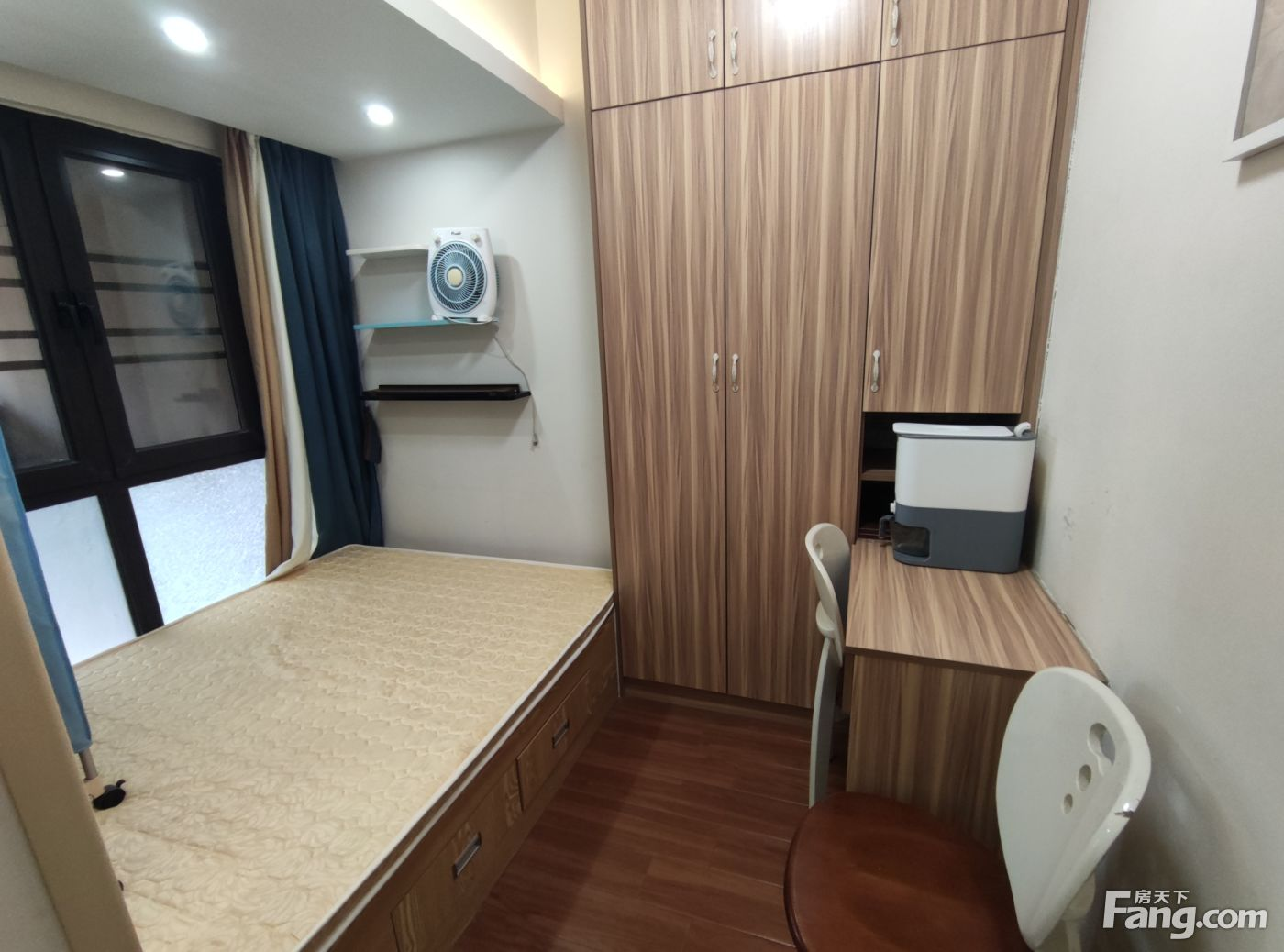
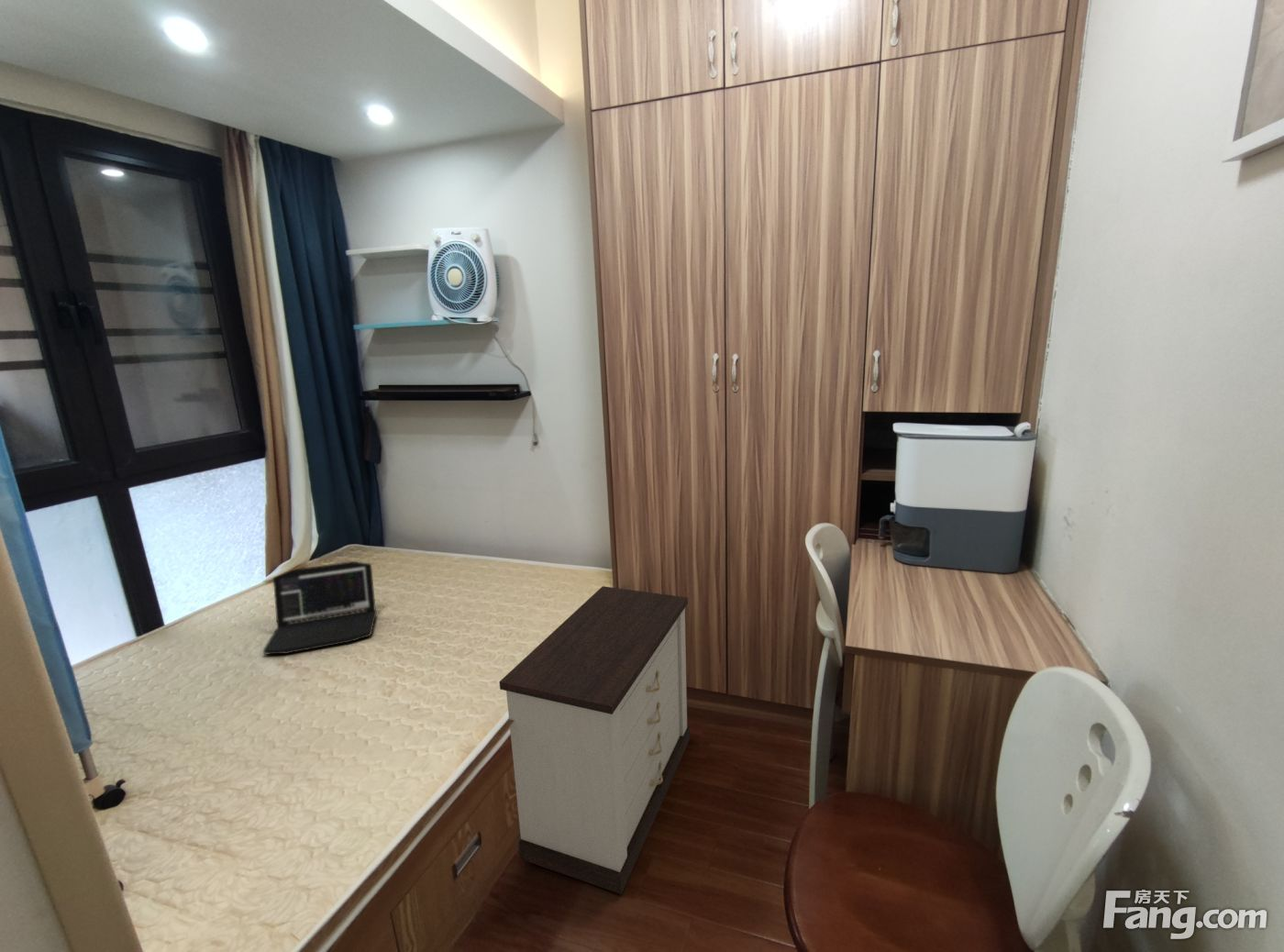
+ laptop (320, 604)
+ nightstand (611, 715)
